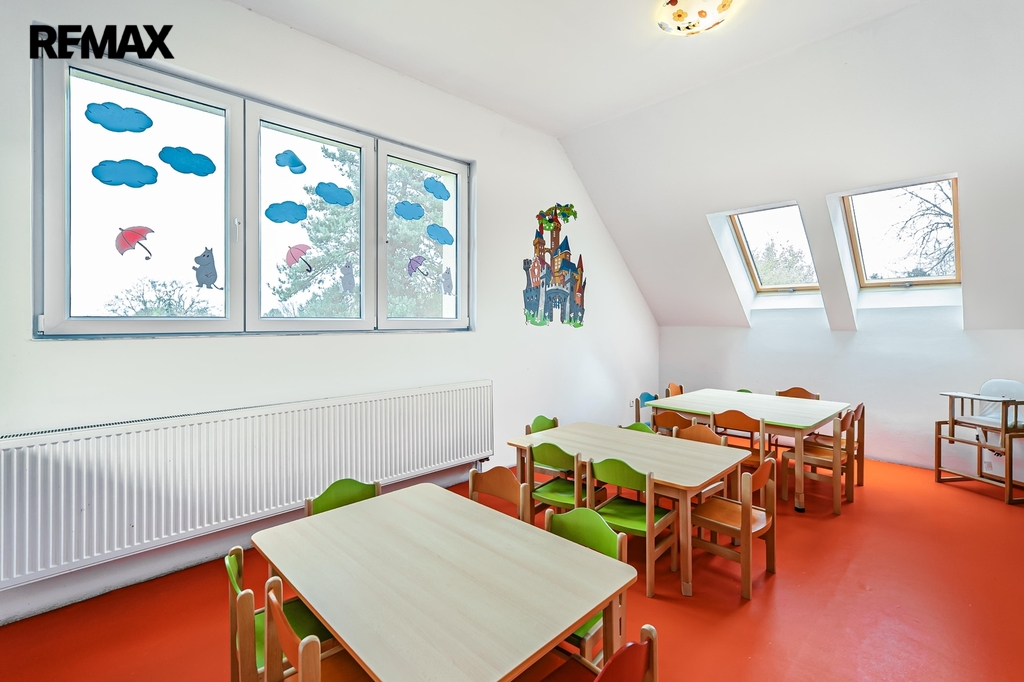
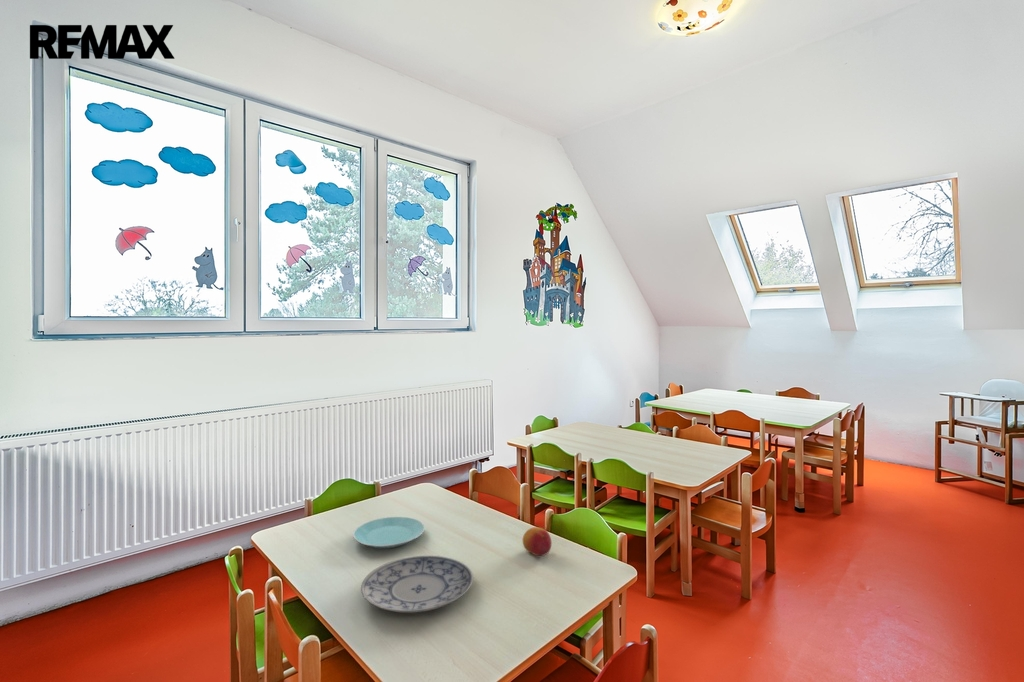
+ plate (389, 533)
+ fruit (536, 540)
+ plate (418, 585)
